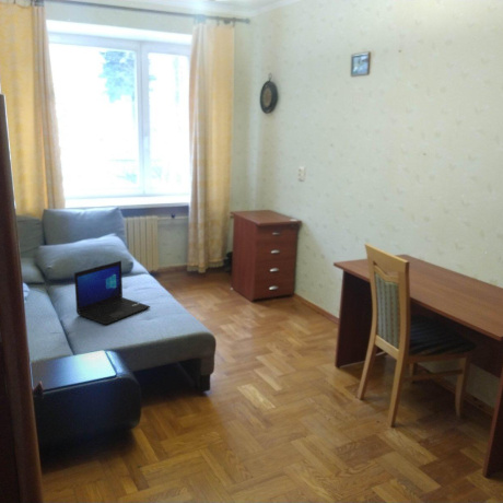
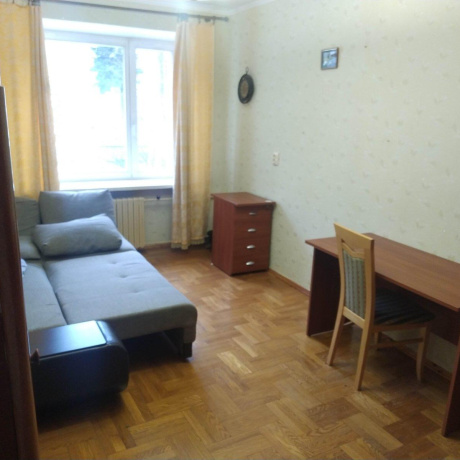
- laptop (113, 291)
